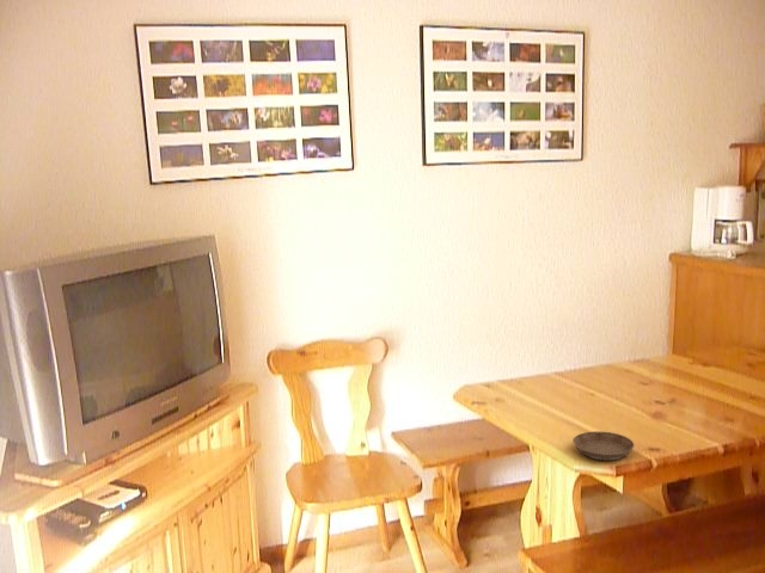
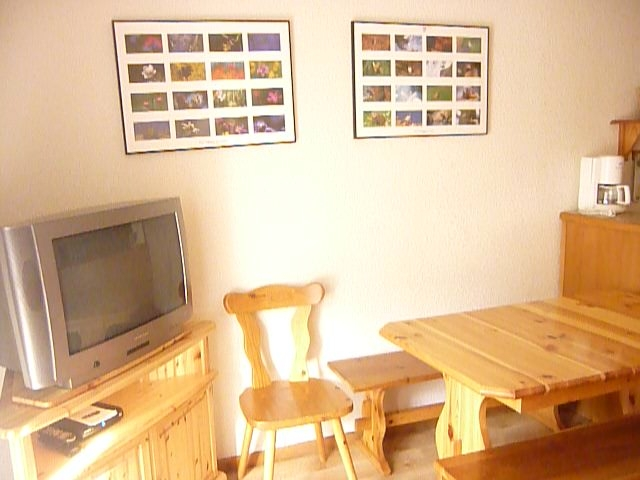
- saucer (602, 446)
